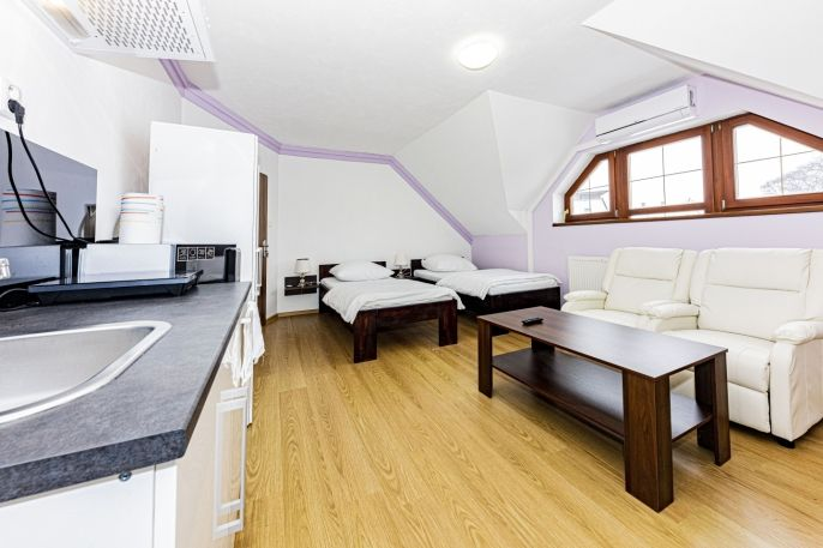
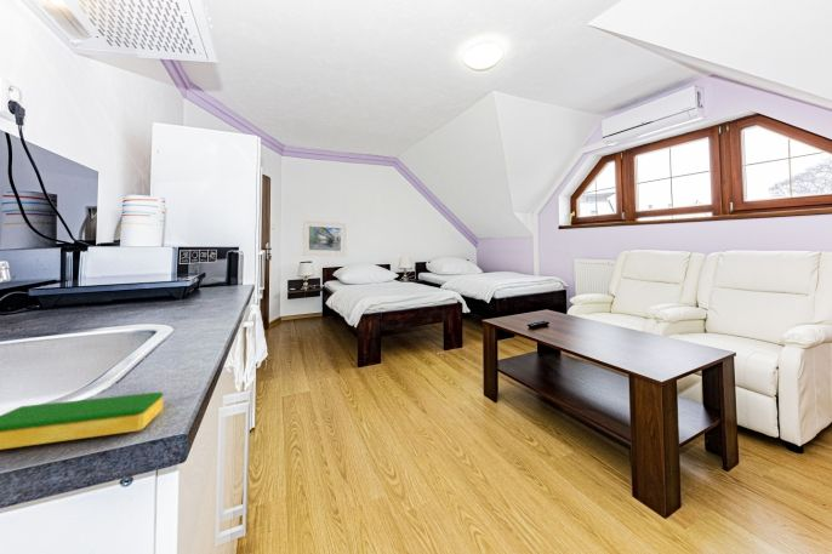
+ dish sponge (79, 418)
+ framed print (325, 239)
